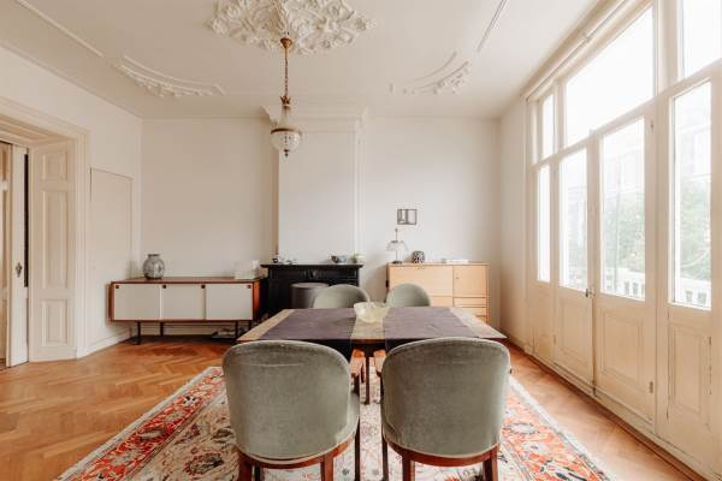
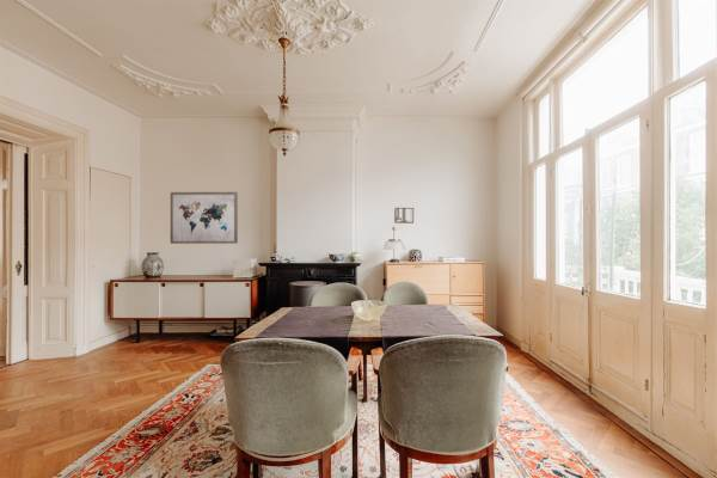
+ wall art (203, 217)
